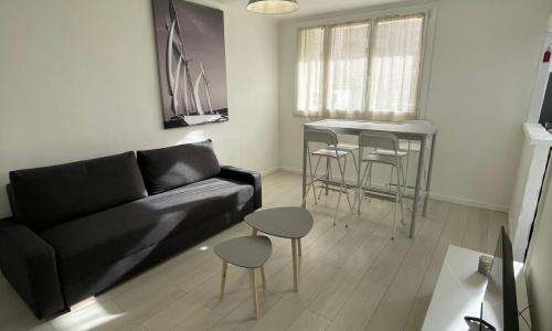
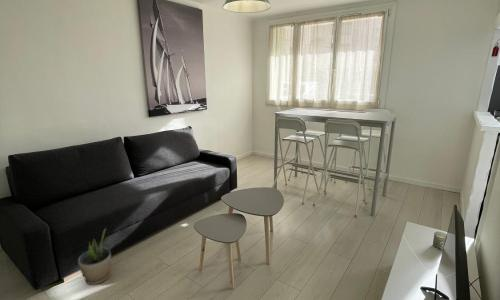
+ potted plant (94, 254)
